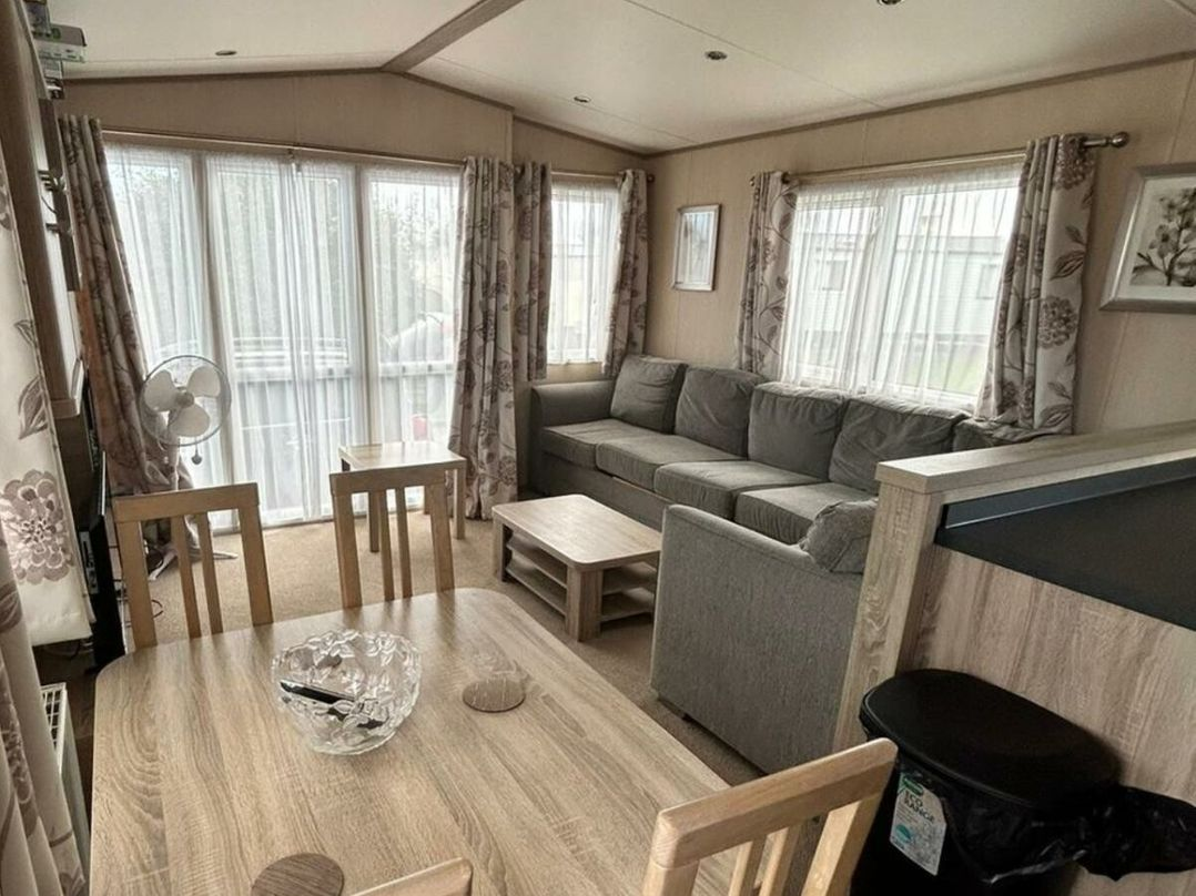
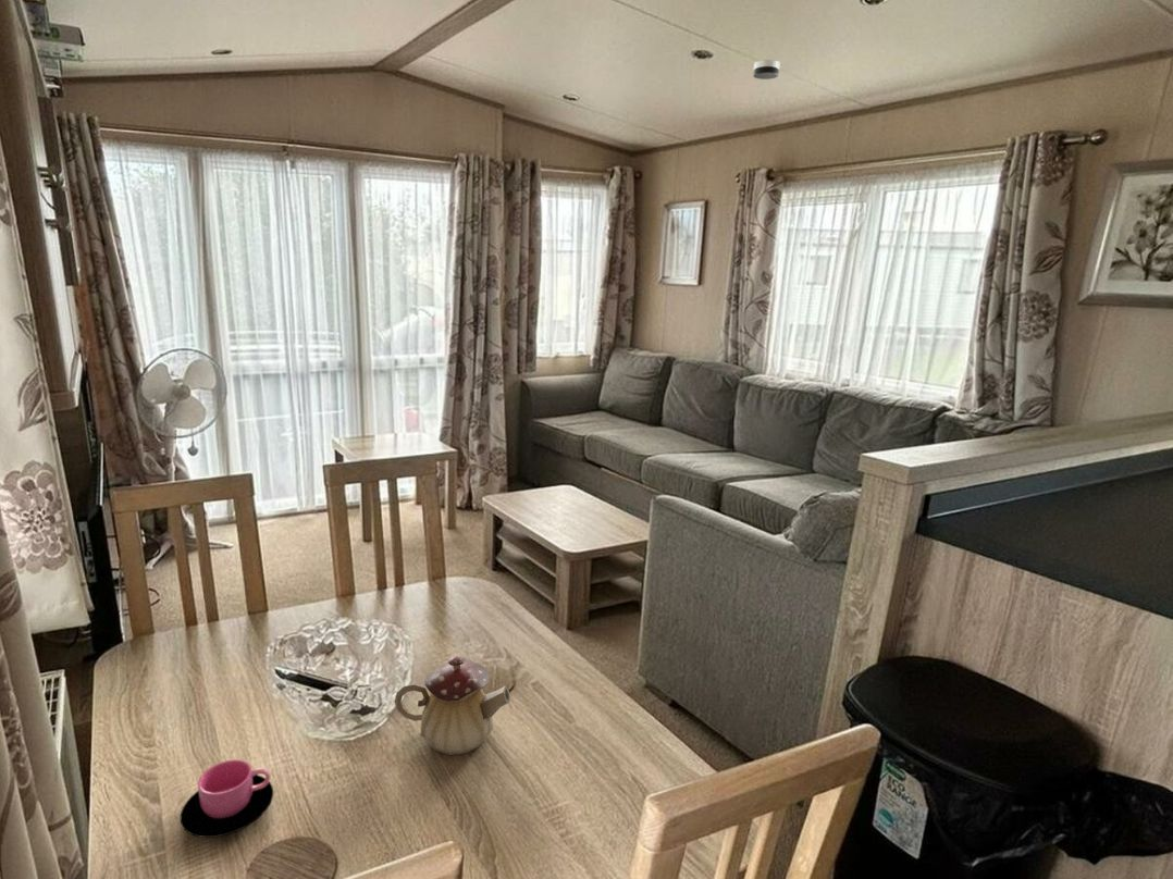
+ smoke detector (766, 70)
+ cup (226, 794)
+ teapot (452, 696)
